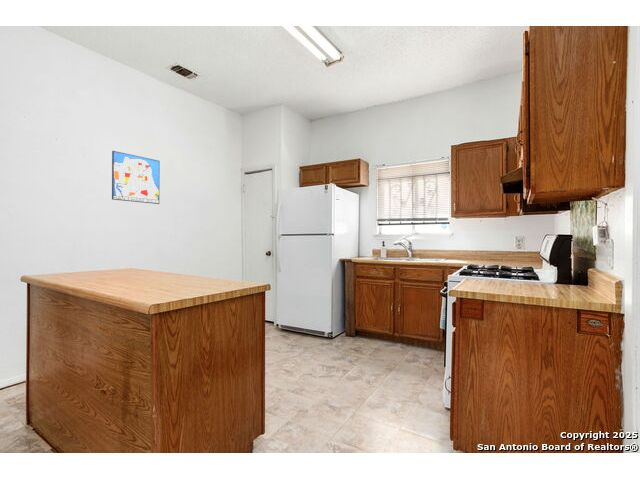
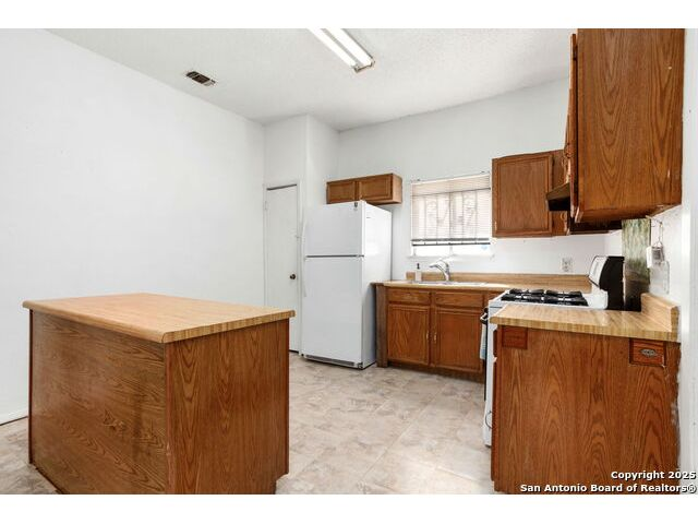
- wall art (137, 179)
